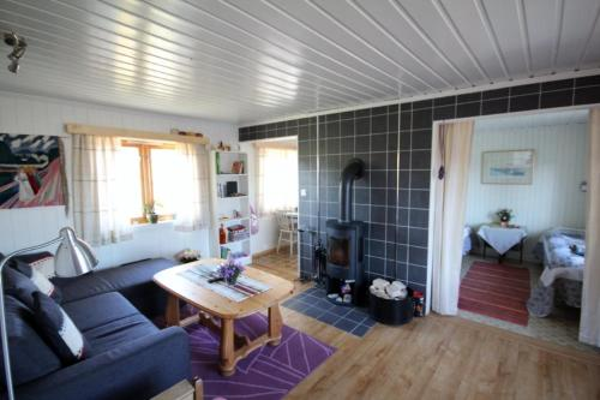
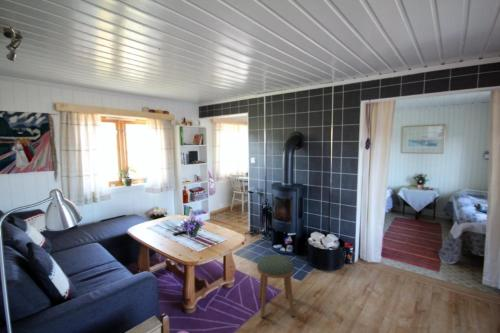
+ stool (275, 277)
